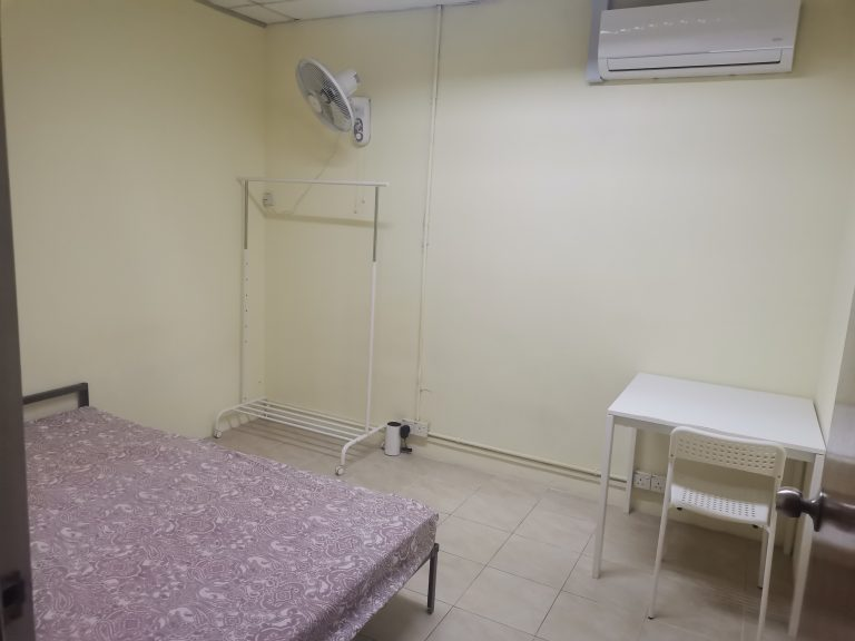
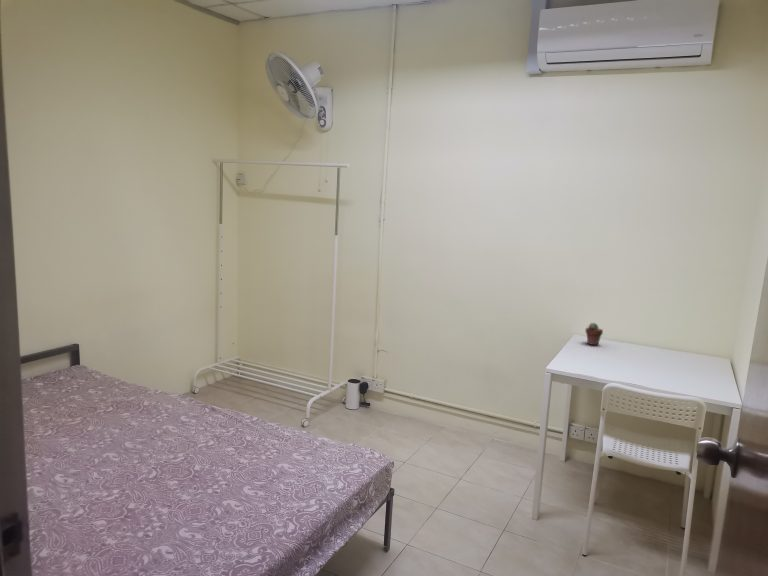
+ potted succulent (593, 333)
